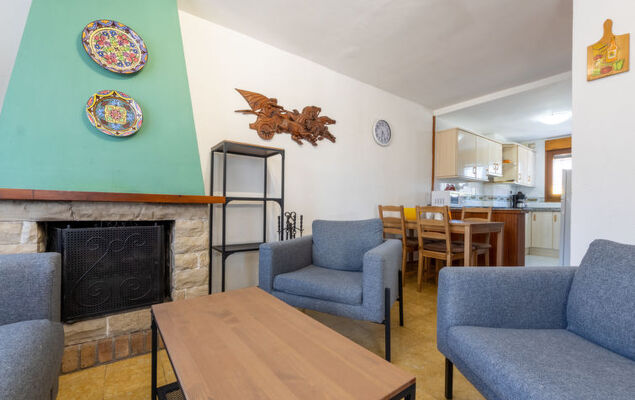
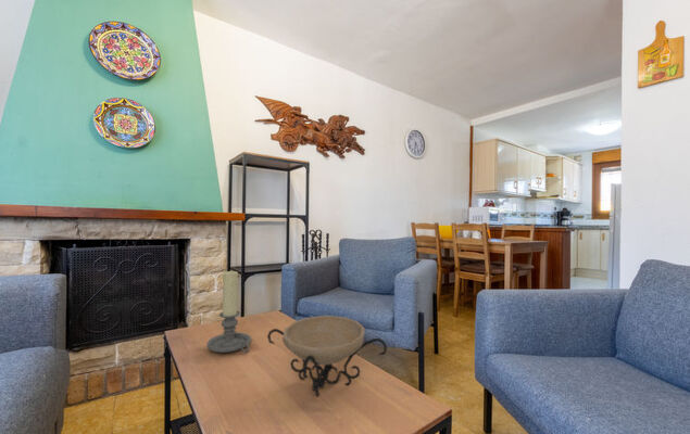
+ decorative bowl (324, 356)
+ candle holder (231, 309)
